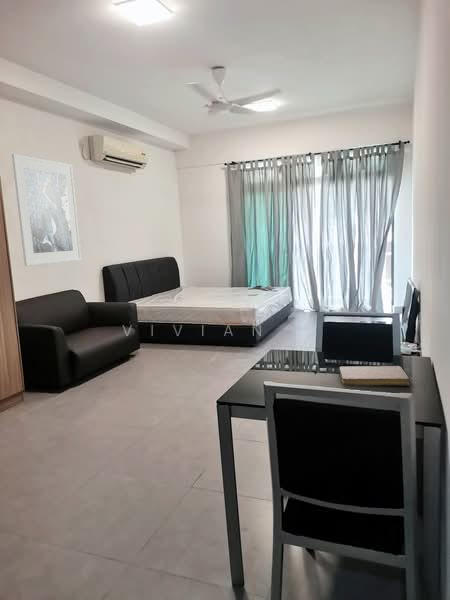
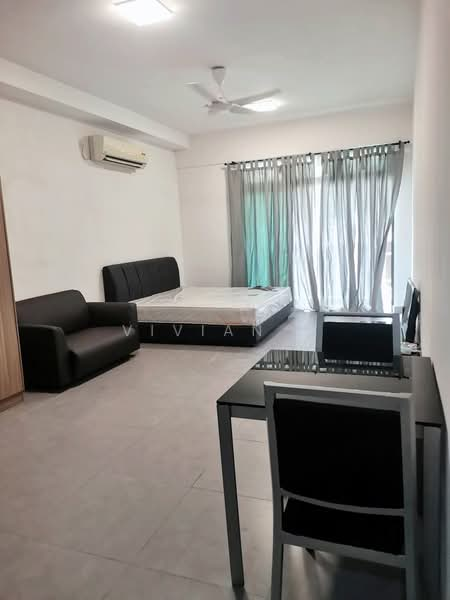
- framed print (49, 212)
- notebook (372, 375)
